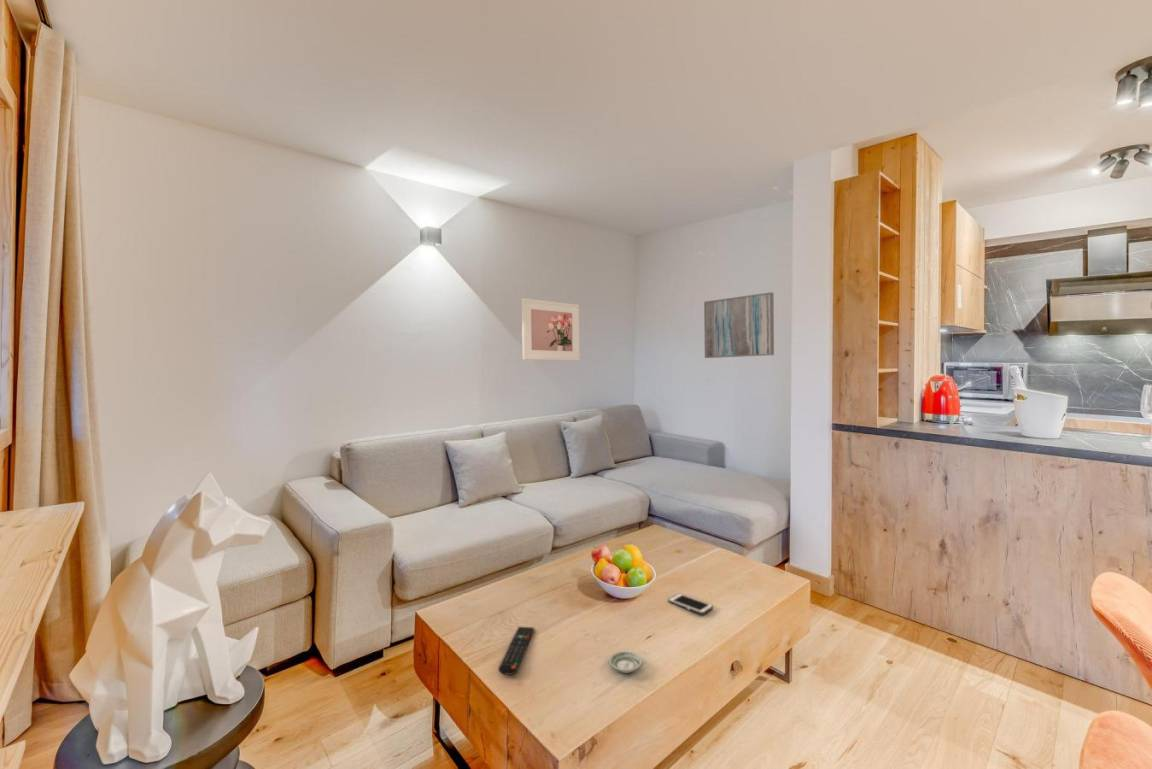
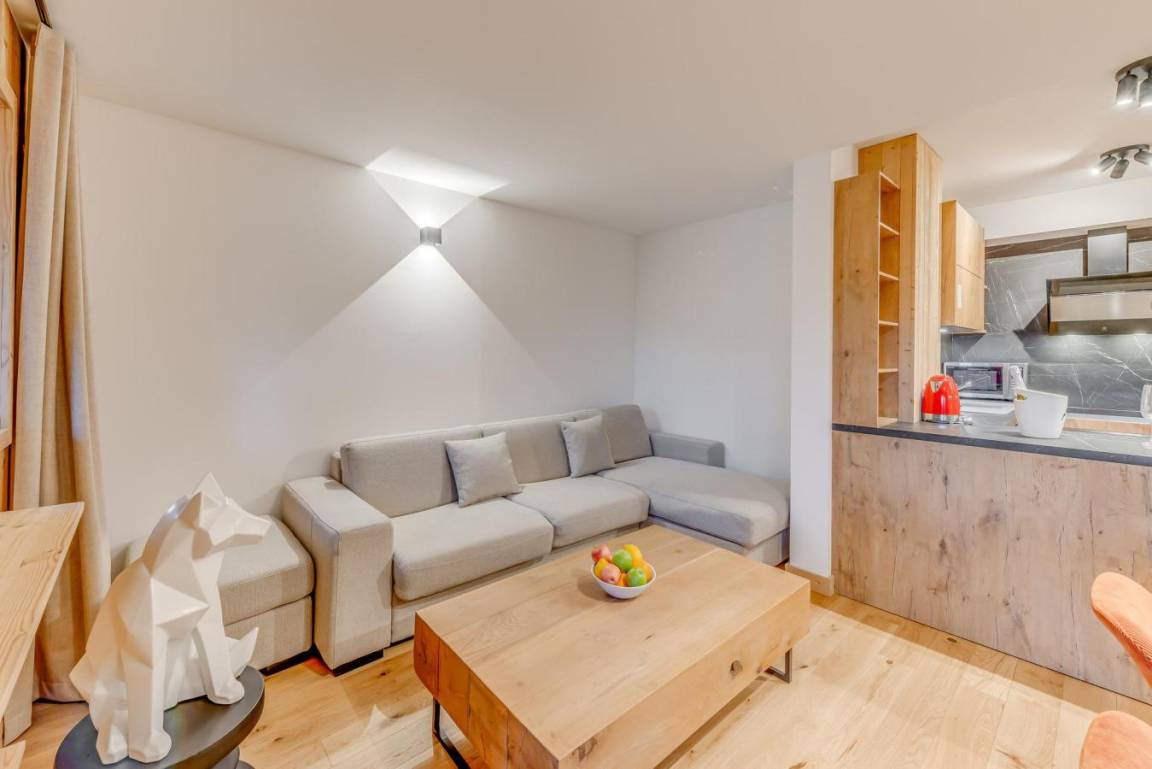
- saucer (625, 663)
- remote control (517, 649)
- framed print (552, 330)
- wall art (737, 327)
- cell phone (690, 603)
